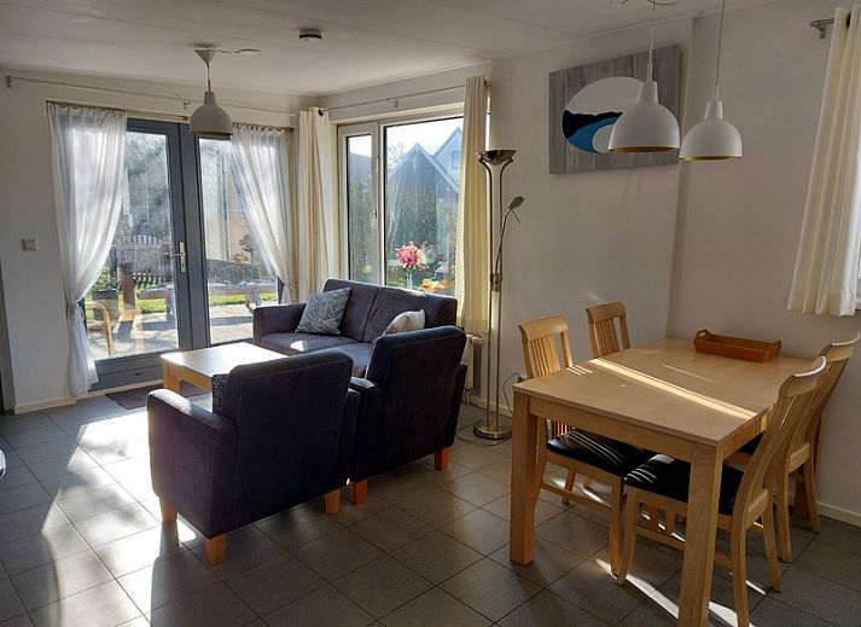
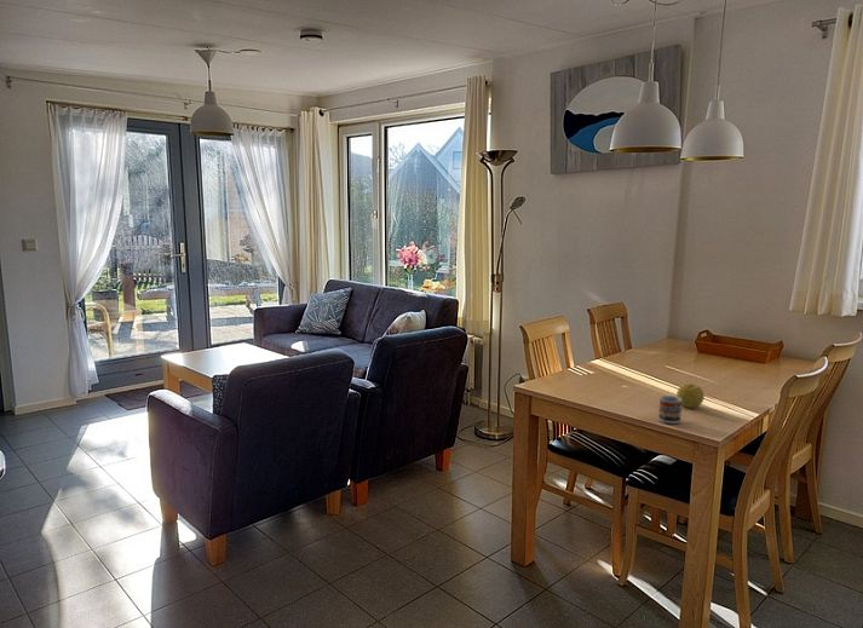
+ cup (671, 408)
+ fruit (690, 396)
